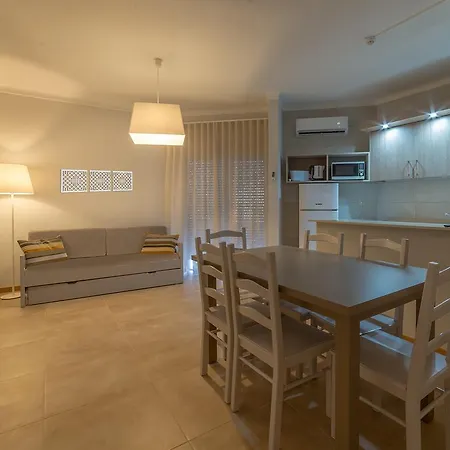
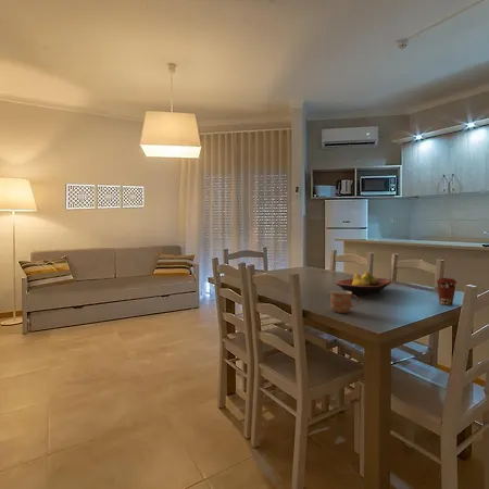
+ fruit bowl (363, 281)
+ coffee cup (446, 291)
+ mug (343, 301)
